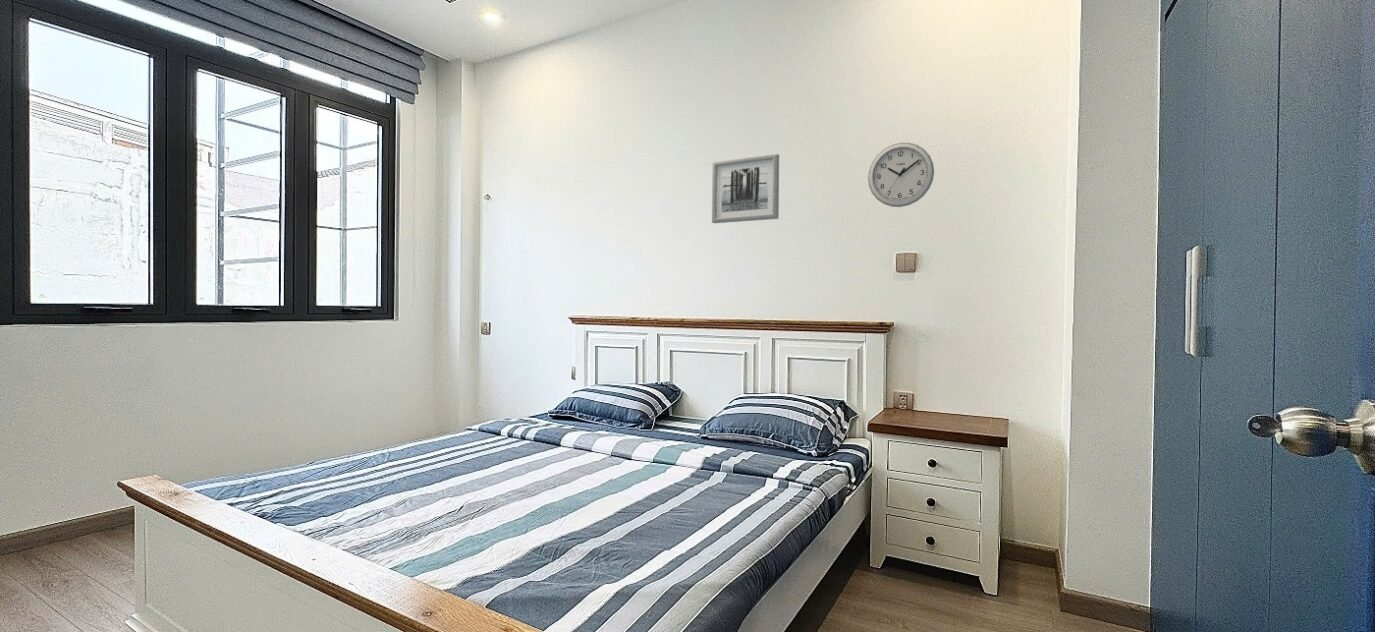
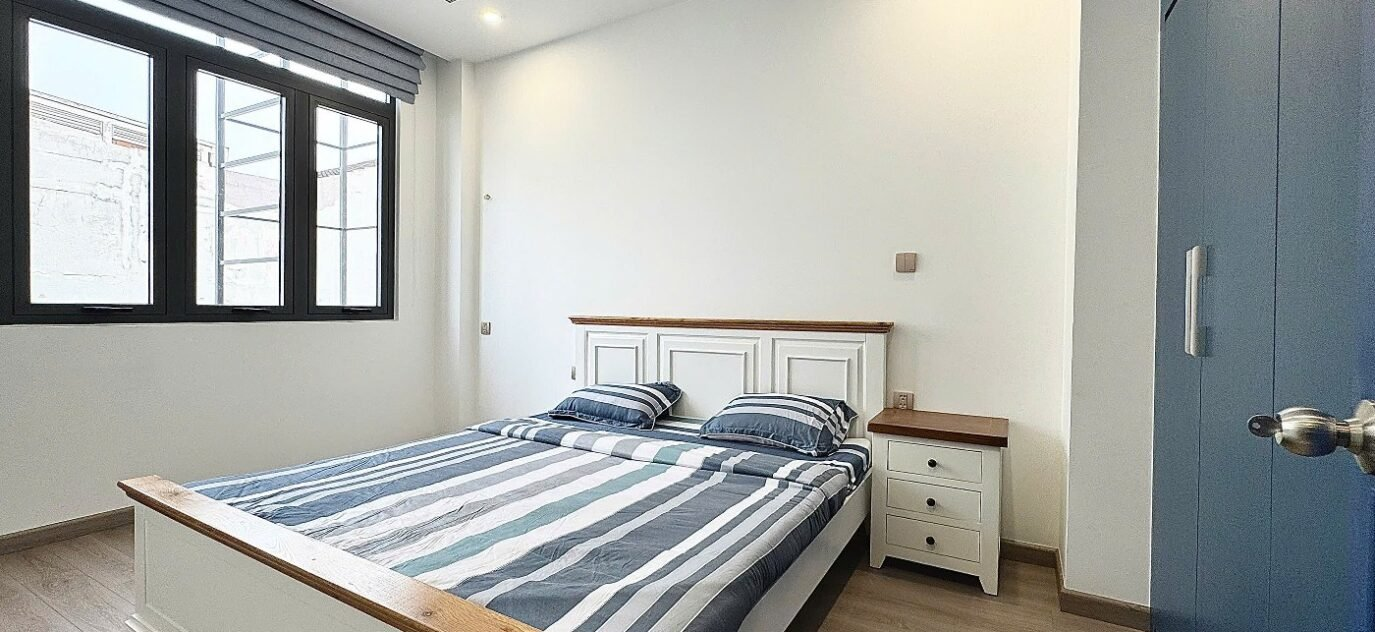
- wall art (744, 189)
- wall clock (899, 174)
